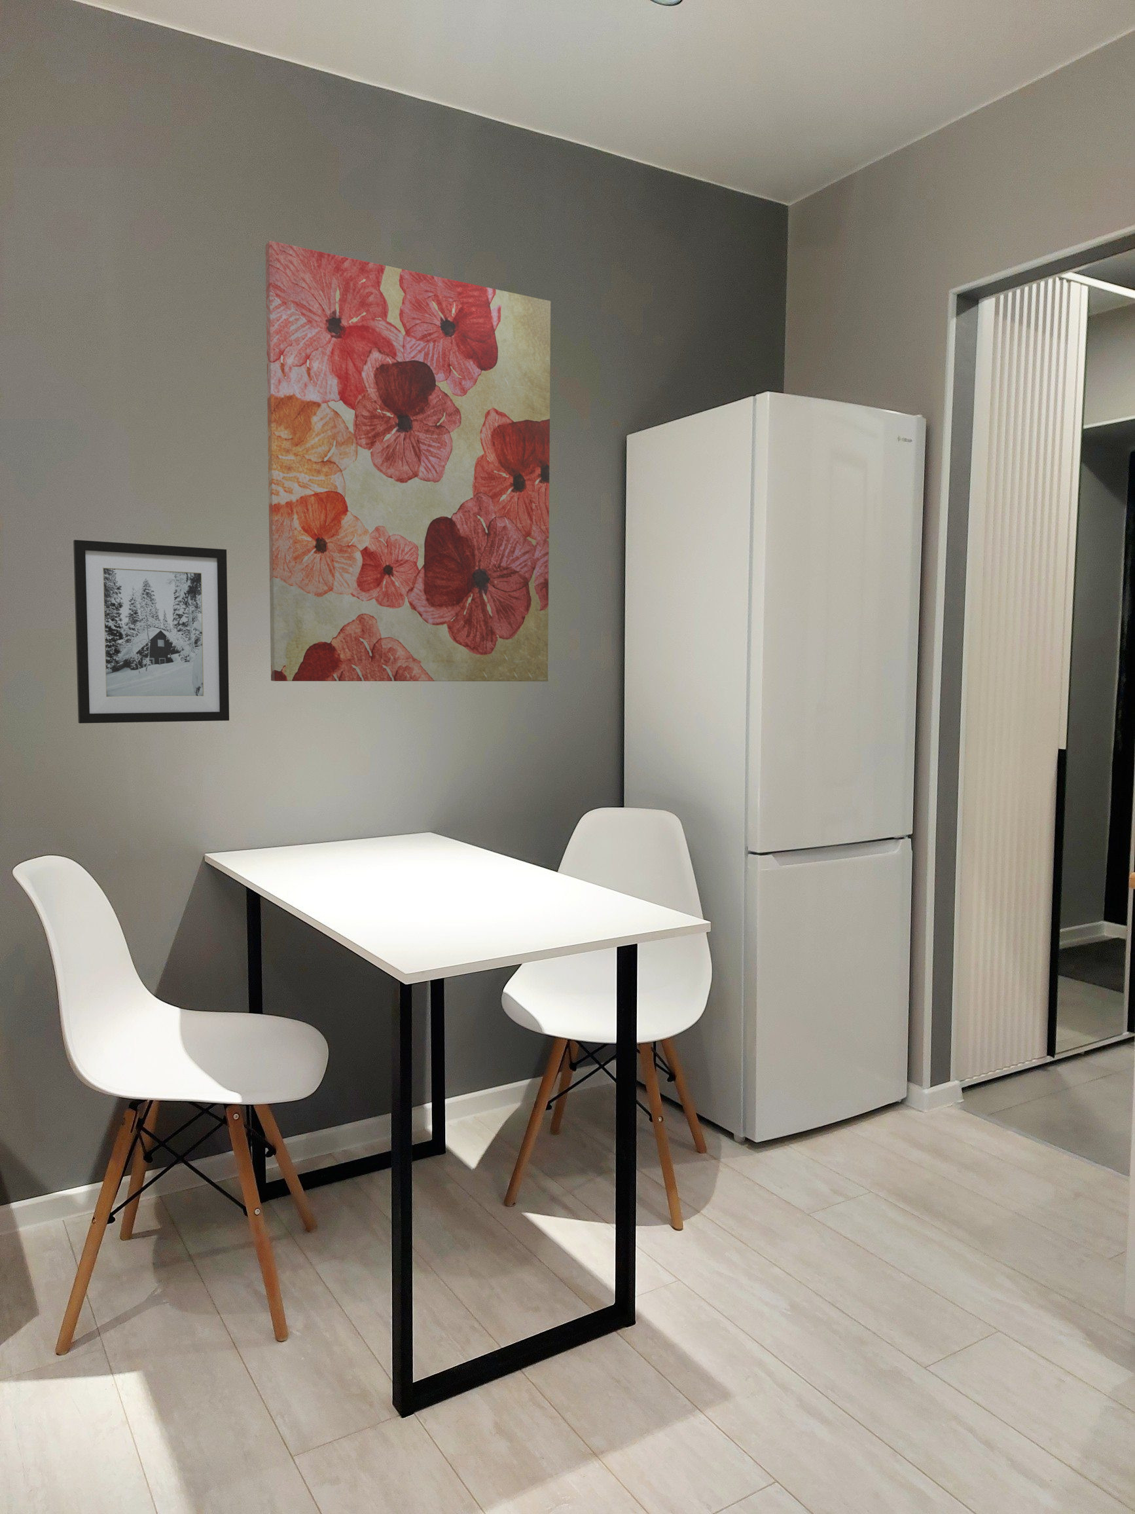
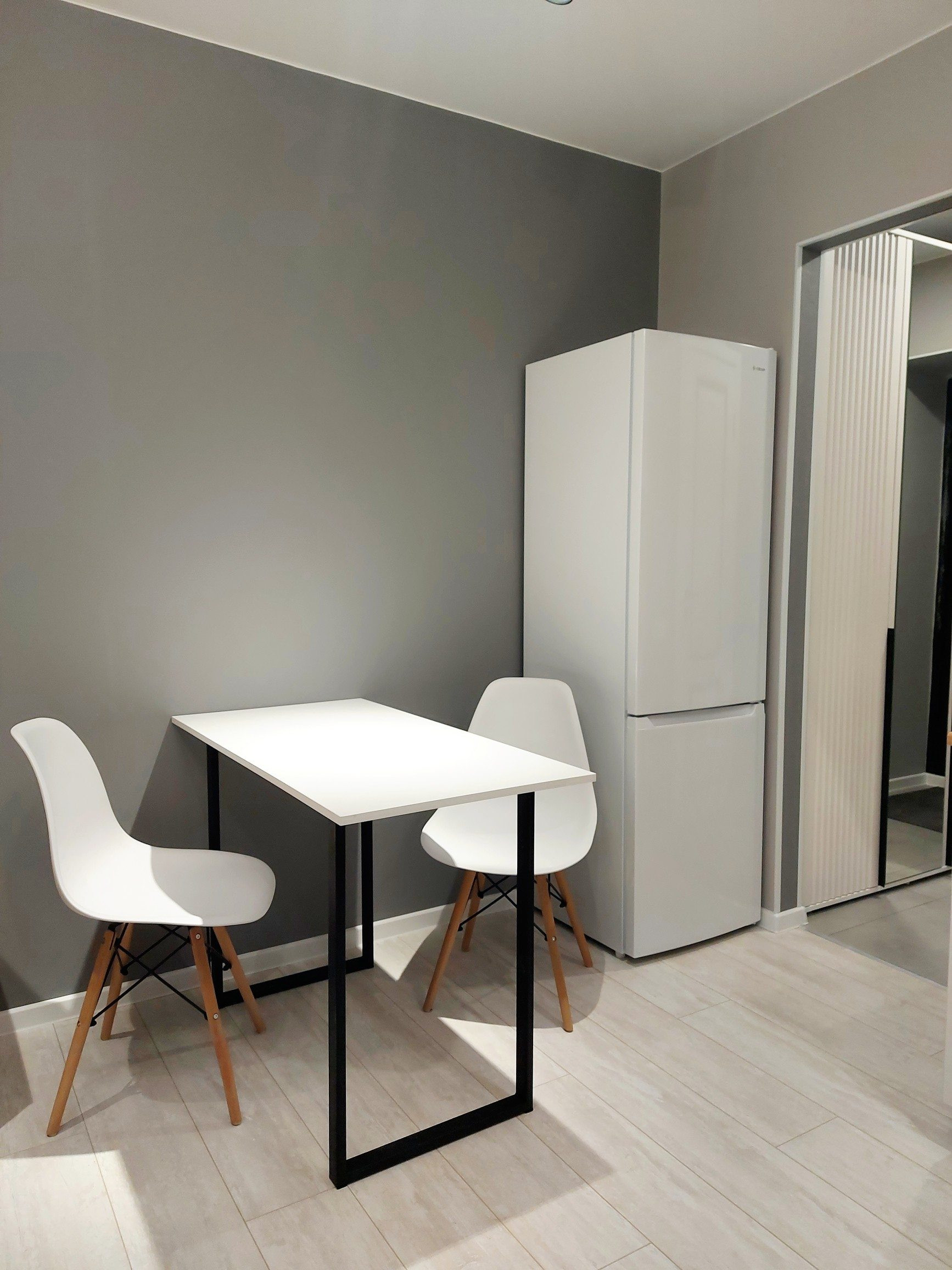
- wall art (154, 634)
- wall art (418, 480)
